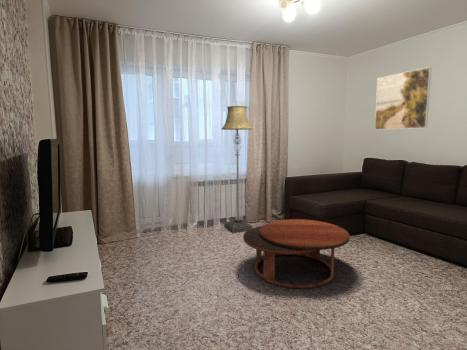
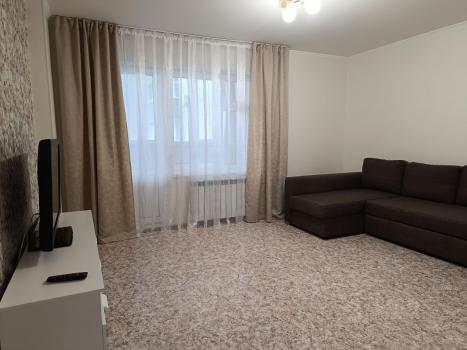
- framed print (400, 101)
- floor lamp (237, 169)
- coffee table (294, 250)
